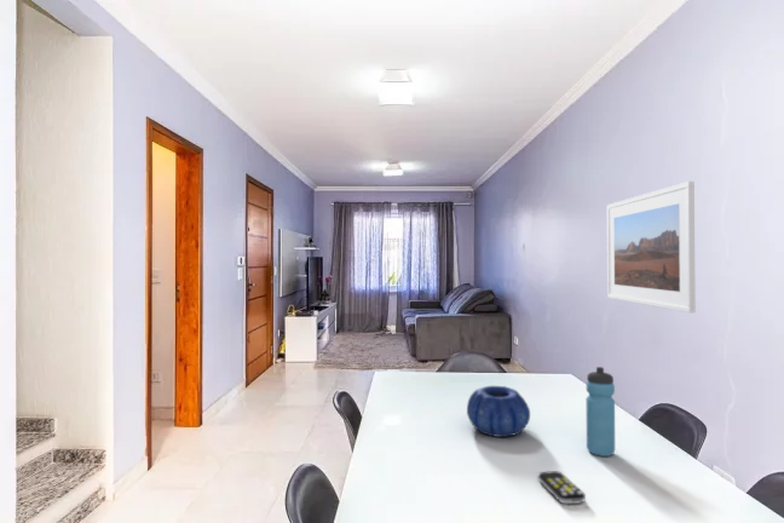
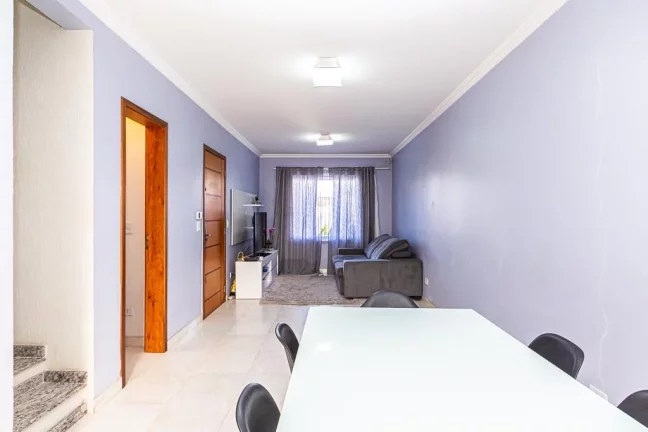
- water bottle (600, 409)
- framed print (642, 249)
- decorative bowl (497, 409)
- remote control (560, 485)
